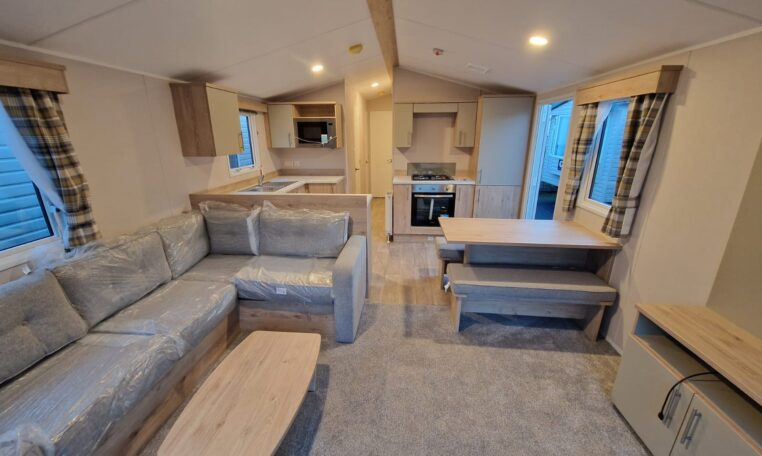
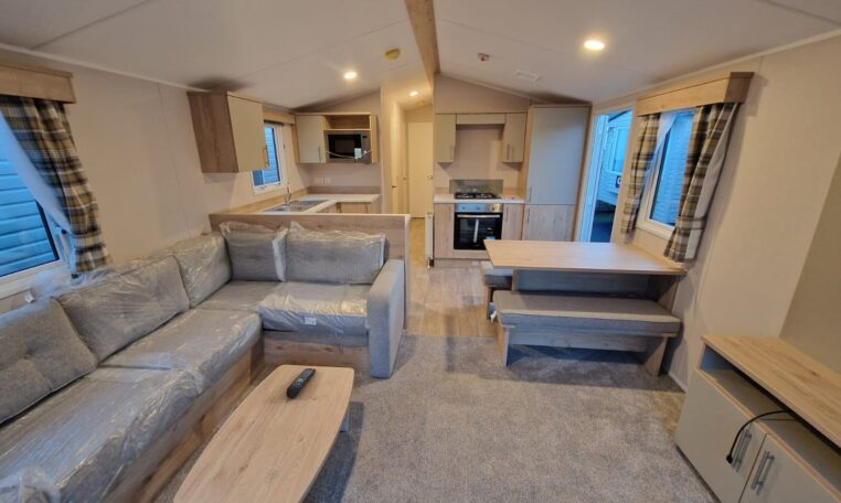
+ remote control (301, 381)
